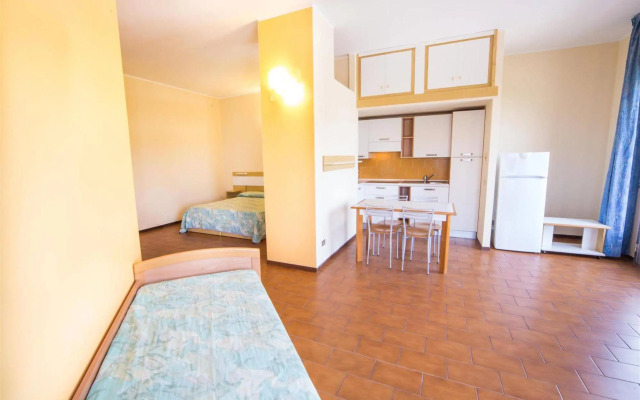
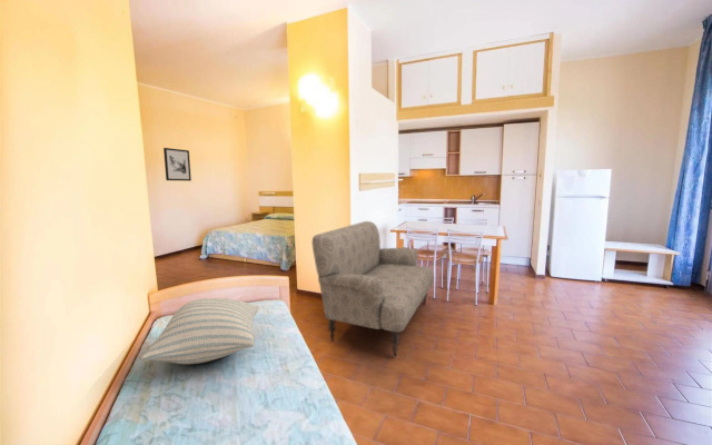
+ wall art (177, 165)
+ pillow (210, 328)
+ sofa (380, 275)
